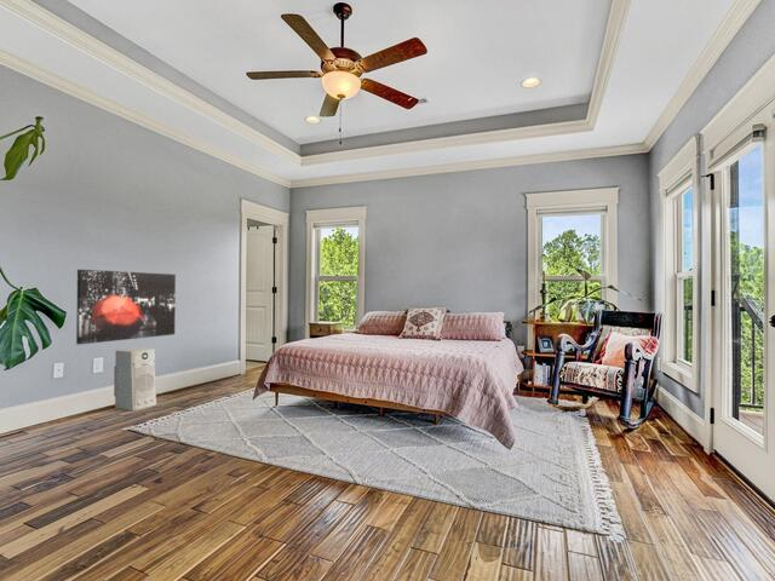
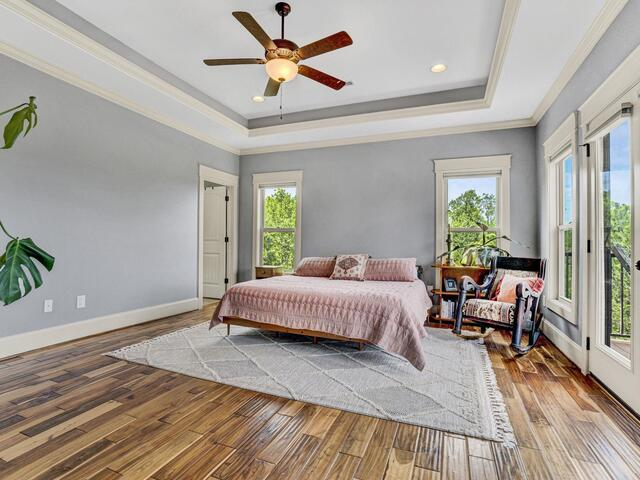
- air purifier (134, 378)
- wall art (131, 305)
